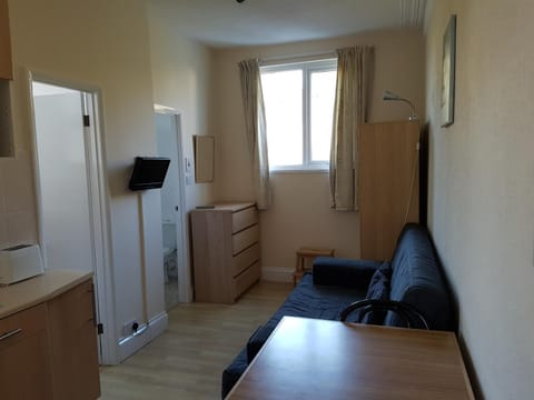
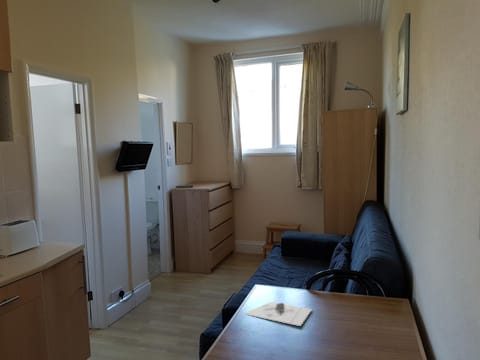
+ architectural model (278, 309)
